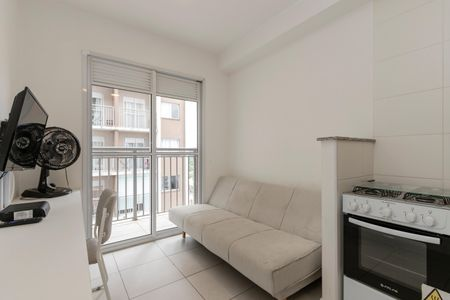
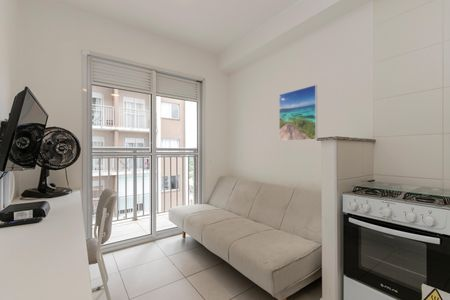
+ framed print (296, 115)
